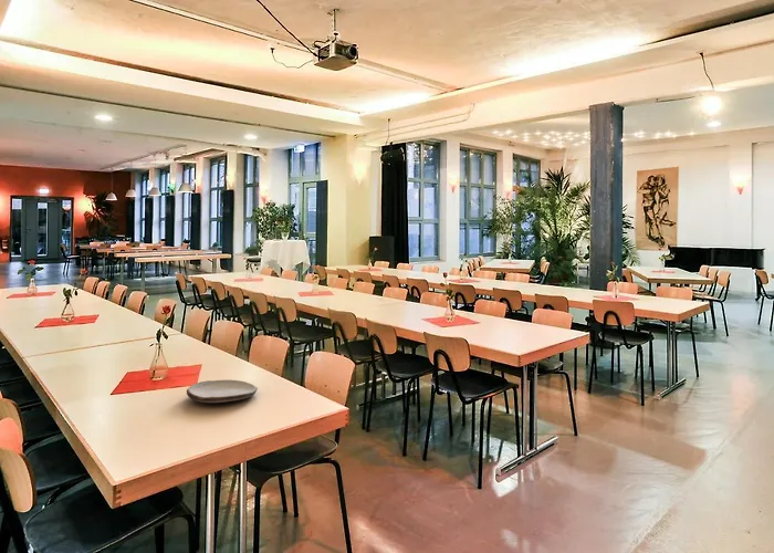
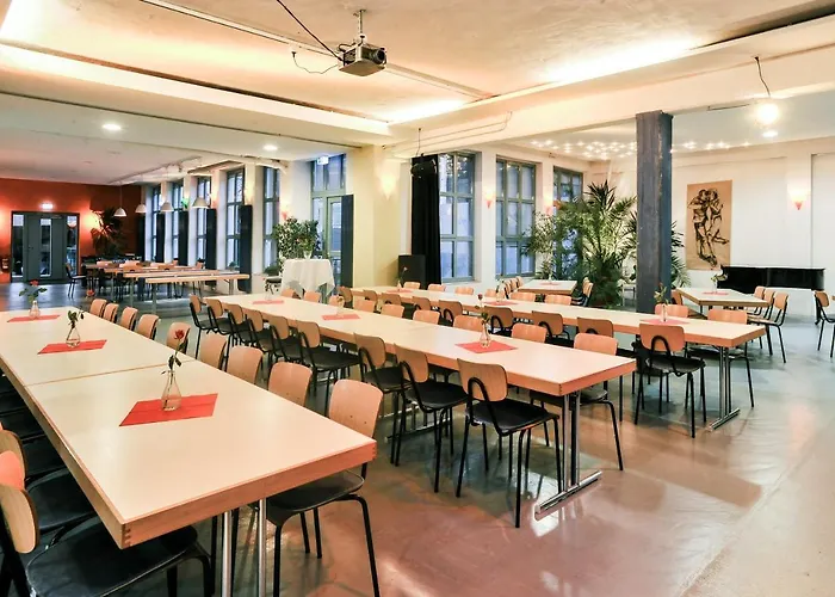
- plate (222, 392)
